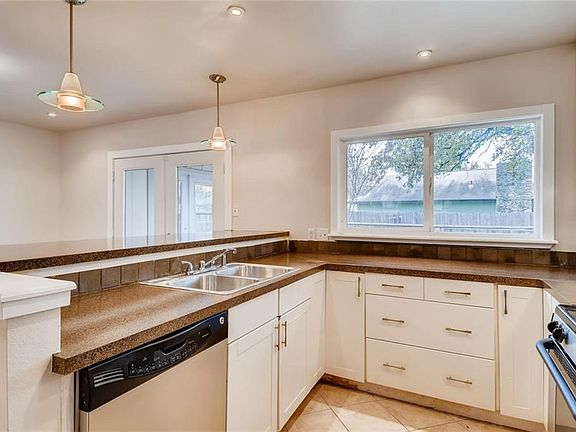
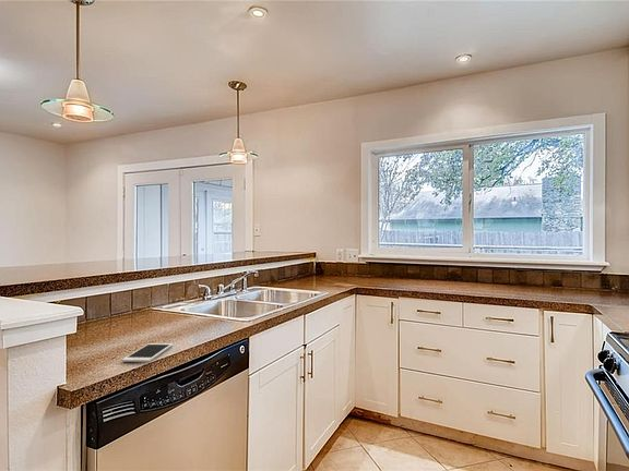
+ cell phone (149, 351)
